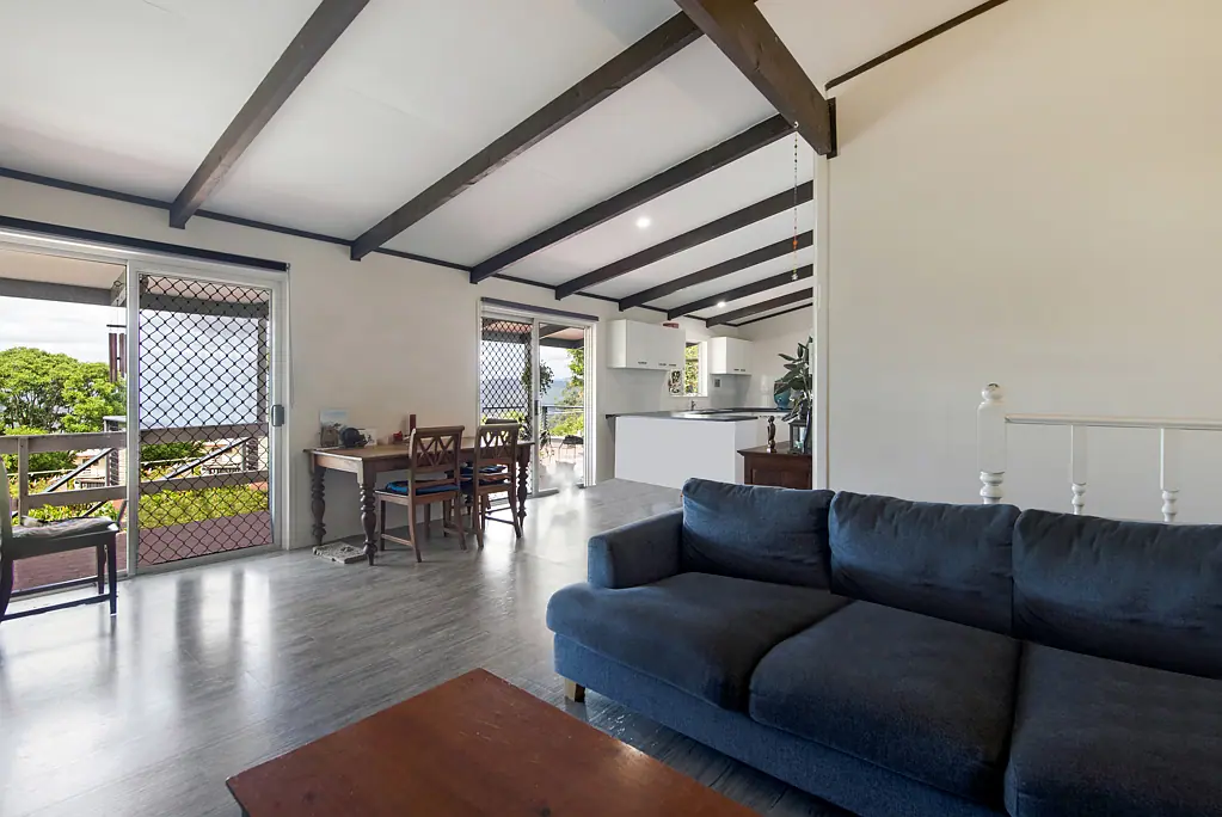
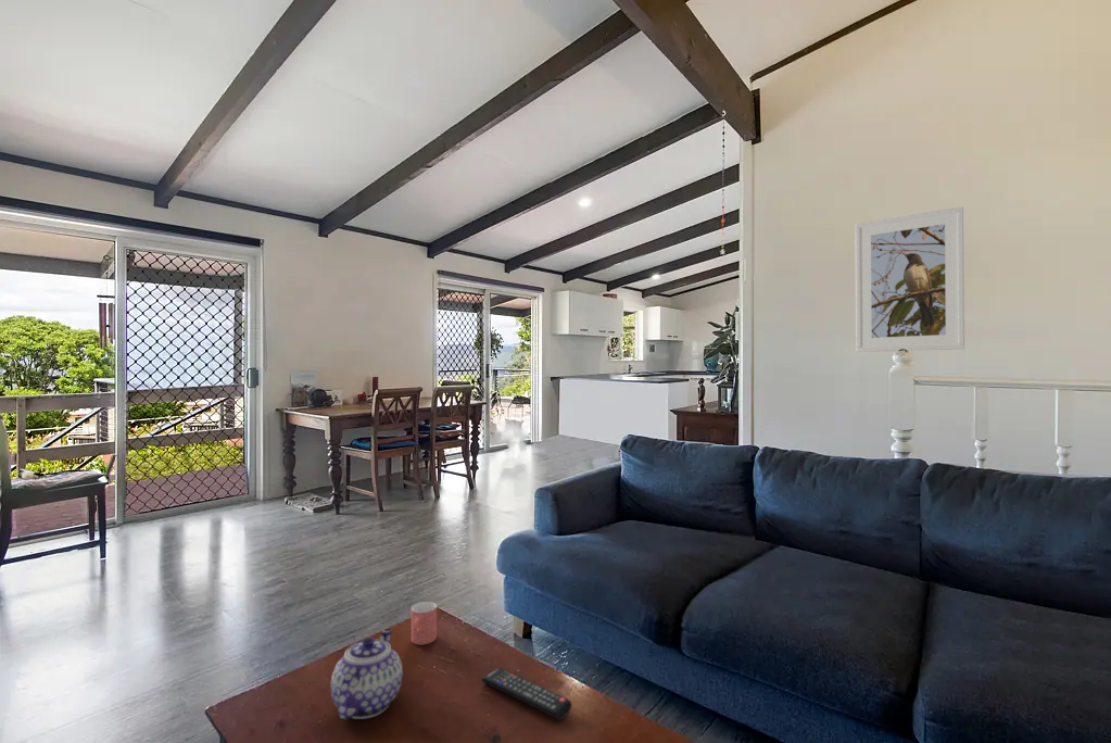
+ remote control (525, 692)
+ cup (421, 625)
+ teapot (367, 671)
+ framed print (907, 282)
